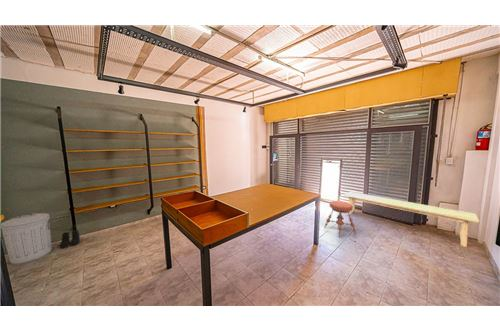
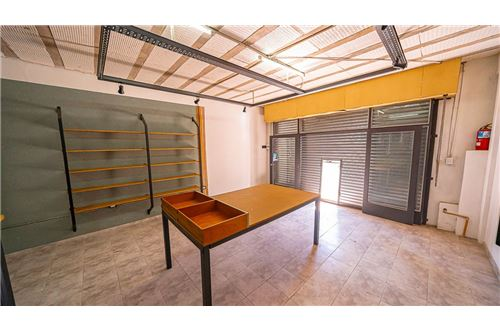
- stool (340, 216)
- bench (397, 208)
- trash can (28, 235)
- boots (68, 237)
